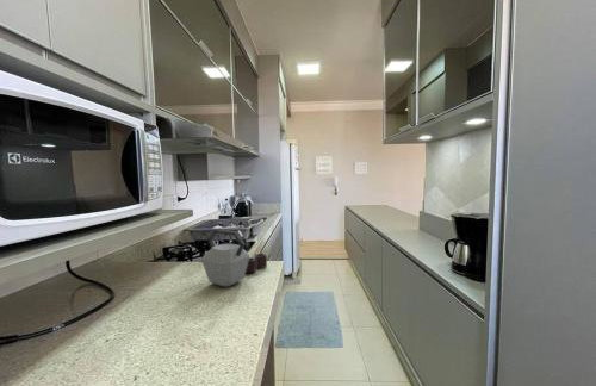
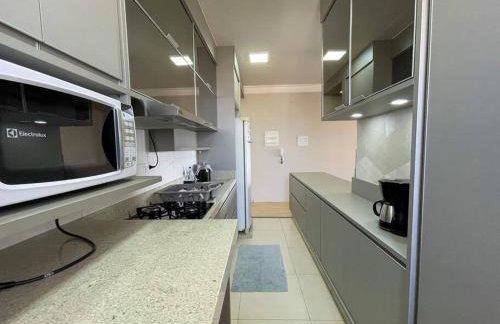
- kettle (240, 251)
